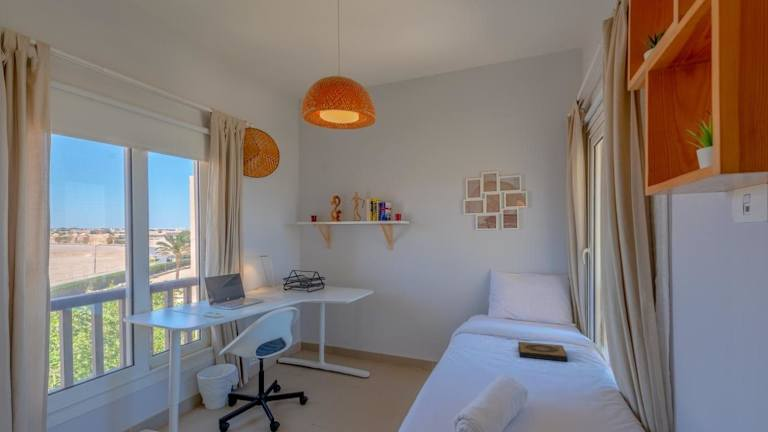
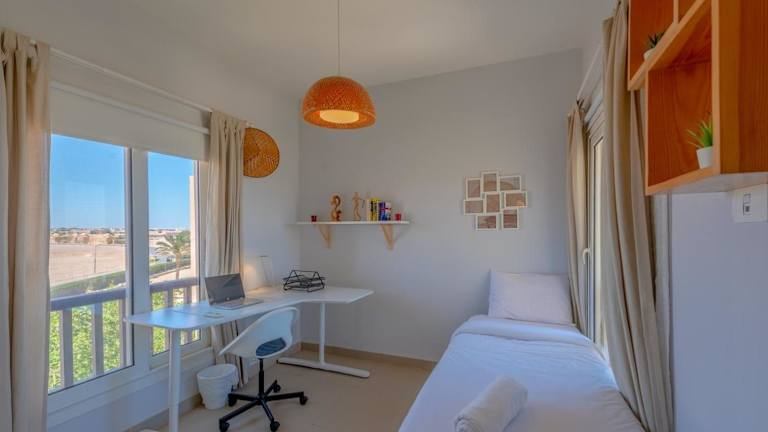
- hardback book (541, 351)
